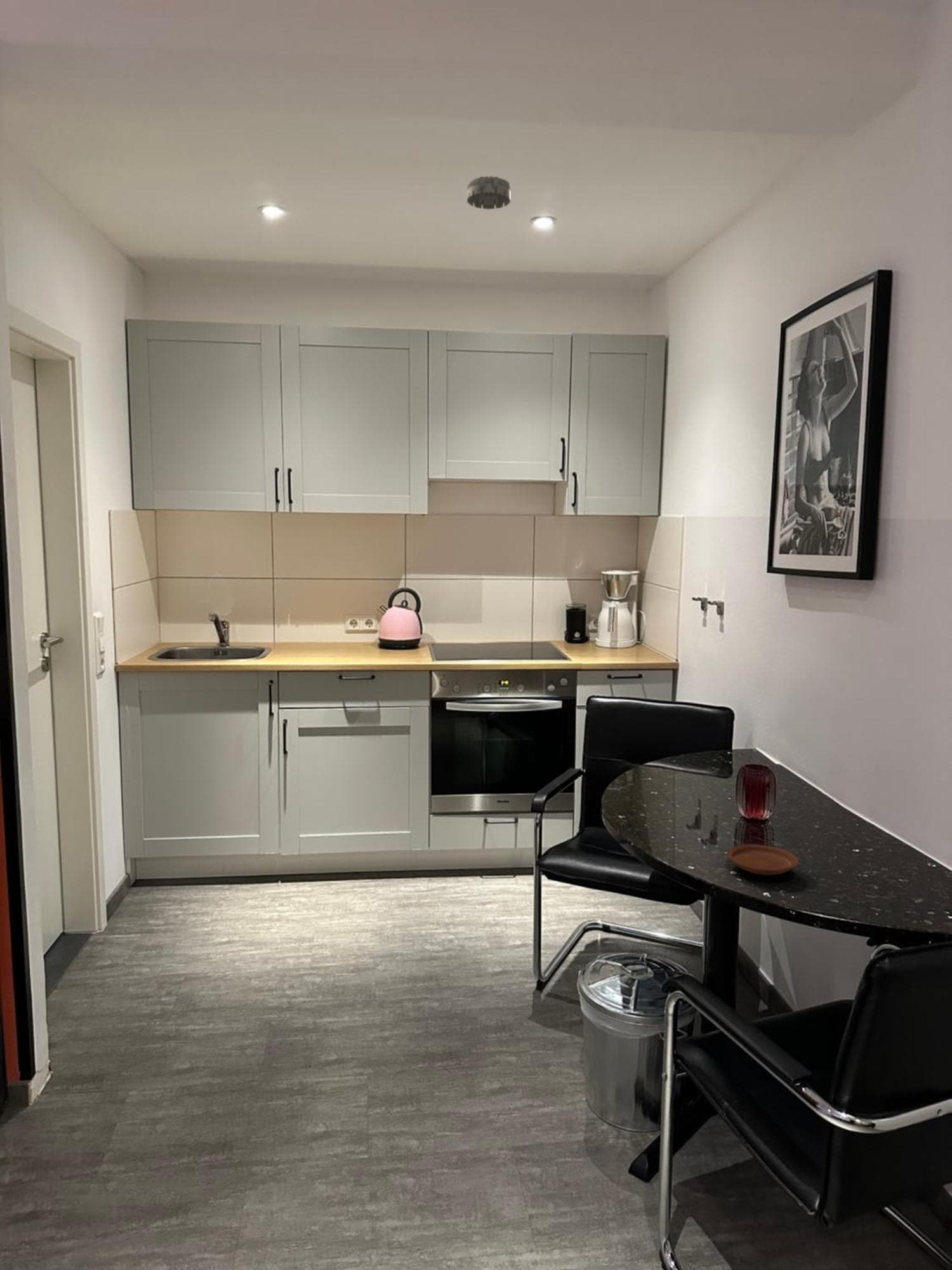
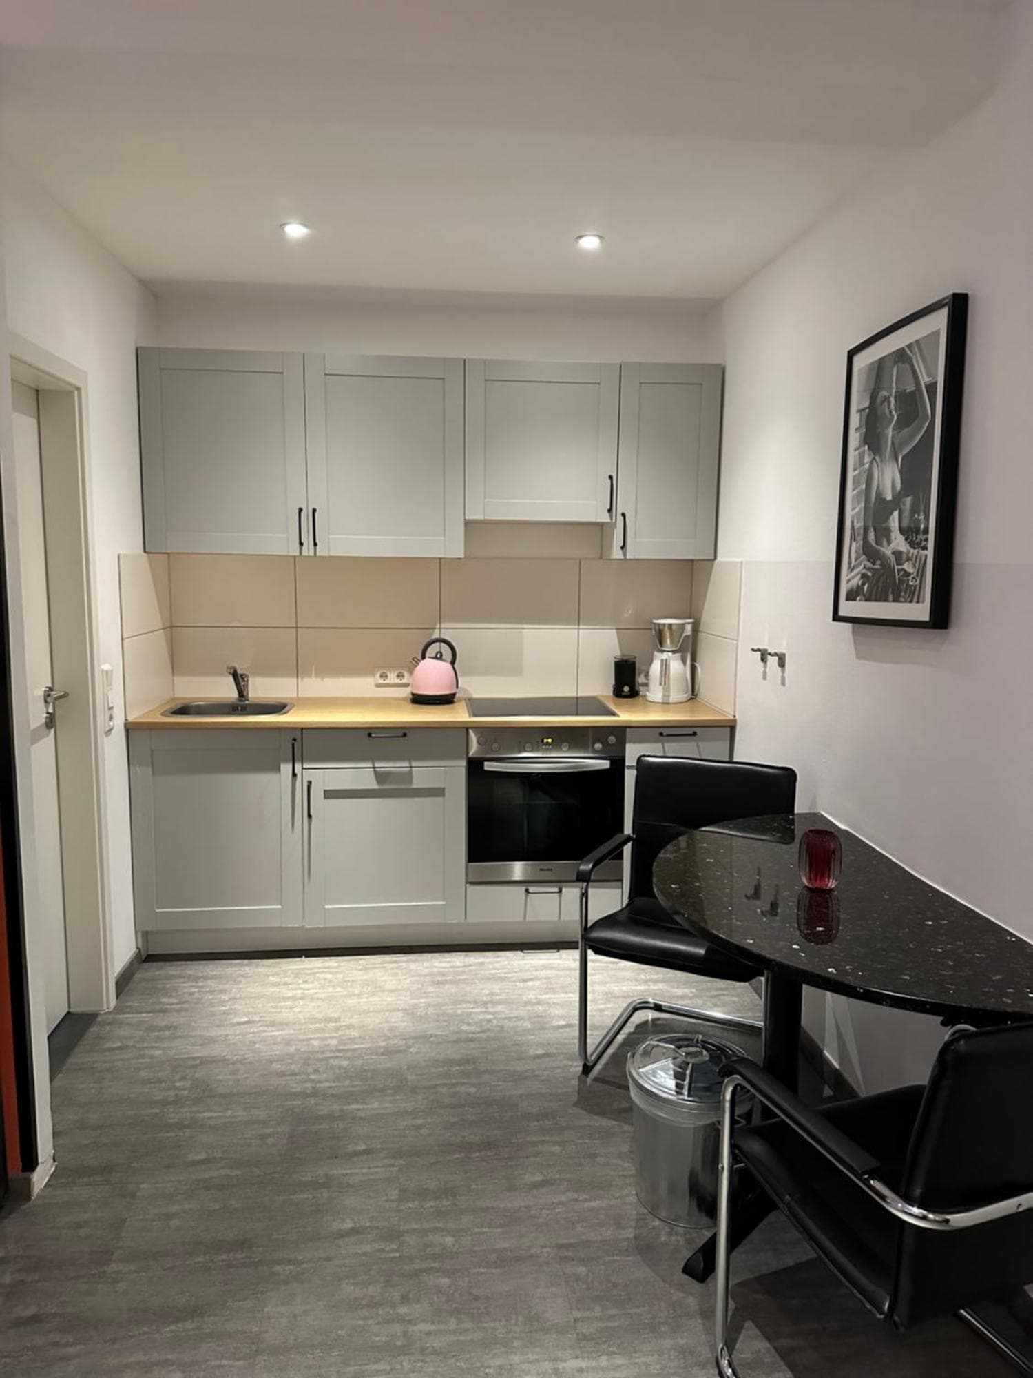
- smoke detector (489, 192)
- plate (762, 863)
